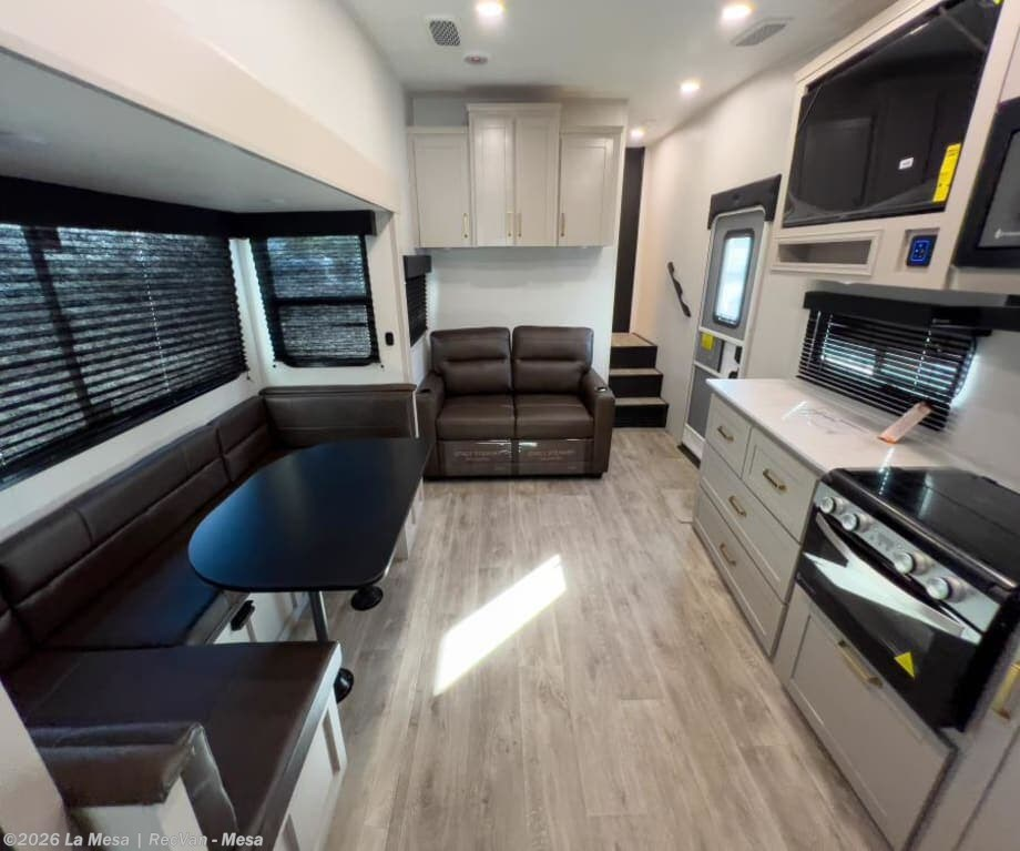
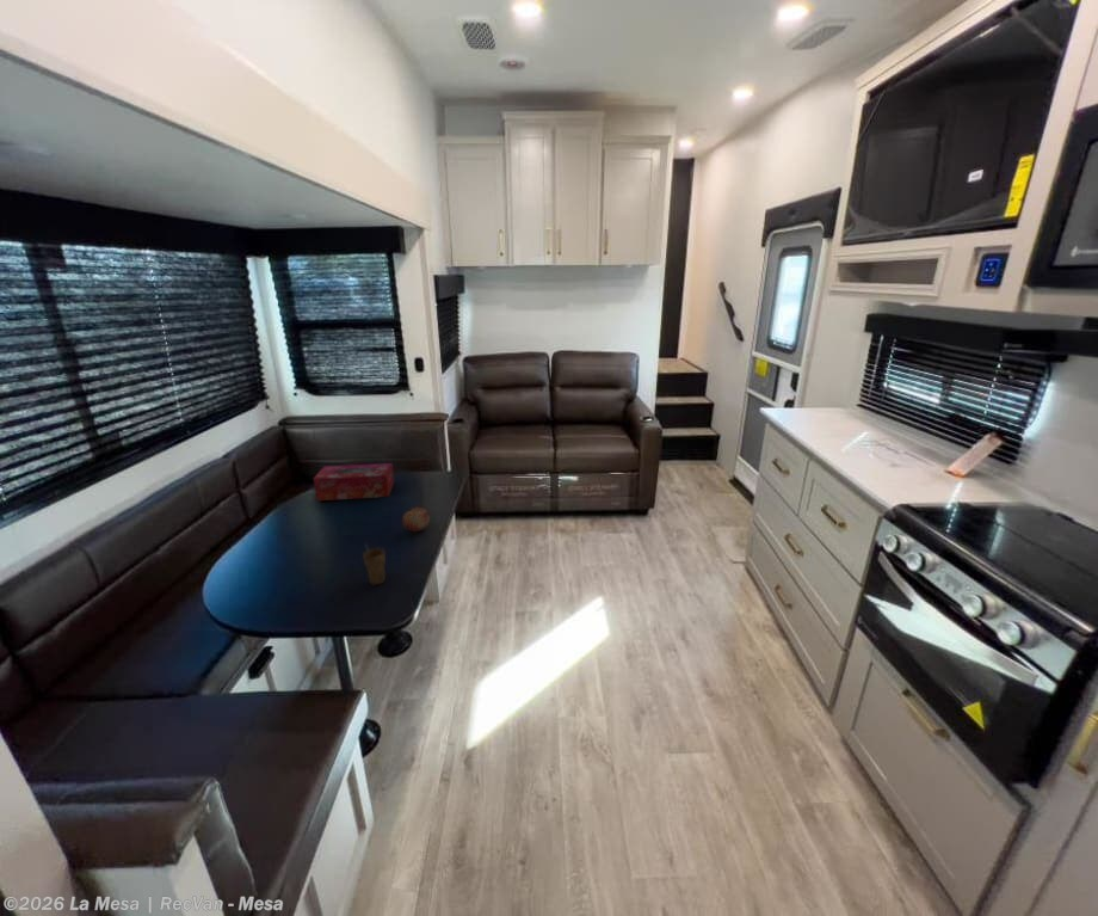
+ fruit (415, 520)
+ tissue box (356, 481)
+ cup (375, 562)
